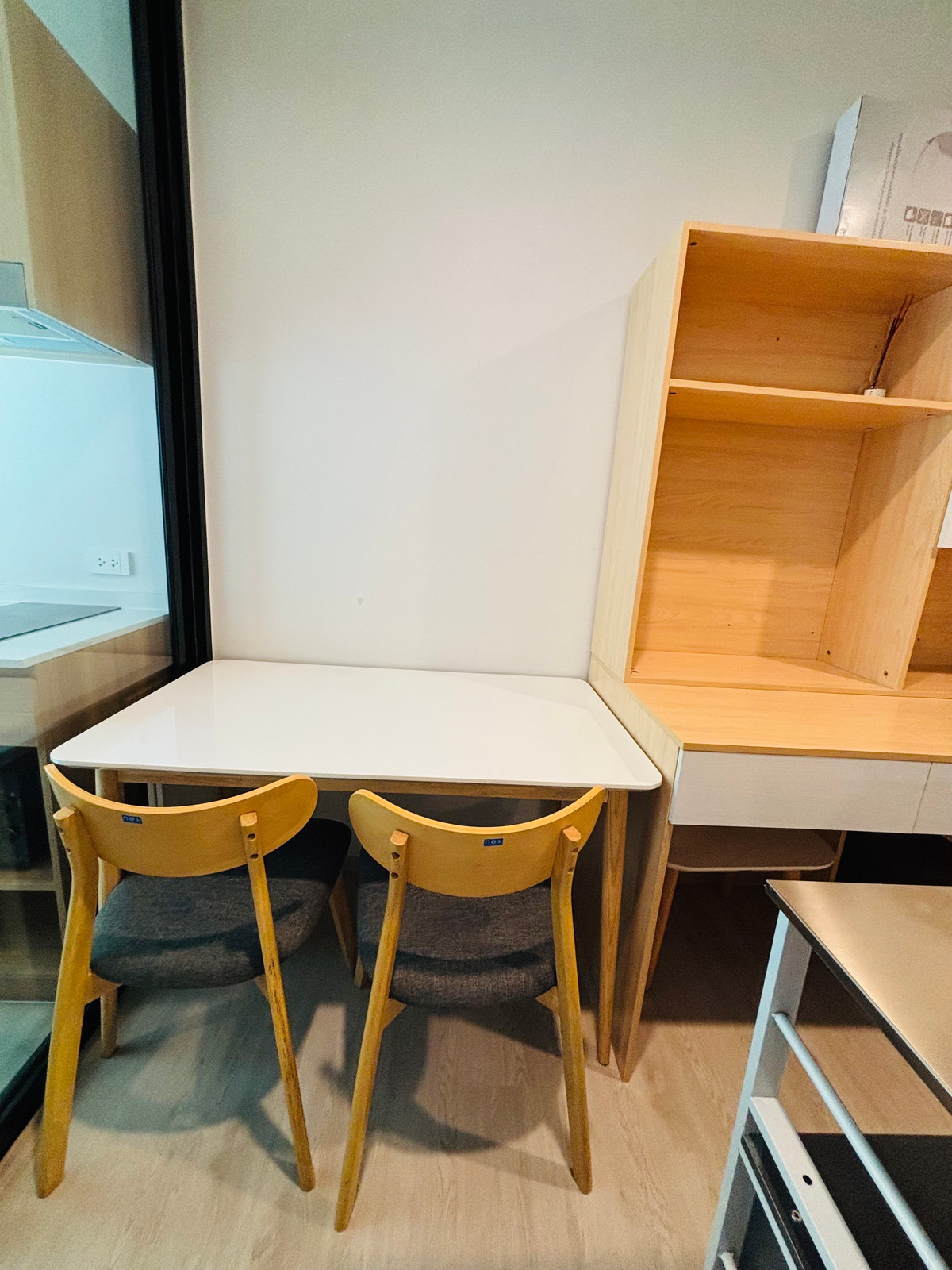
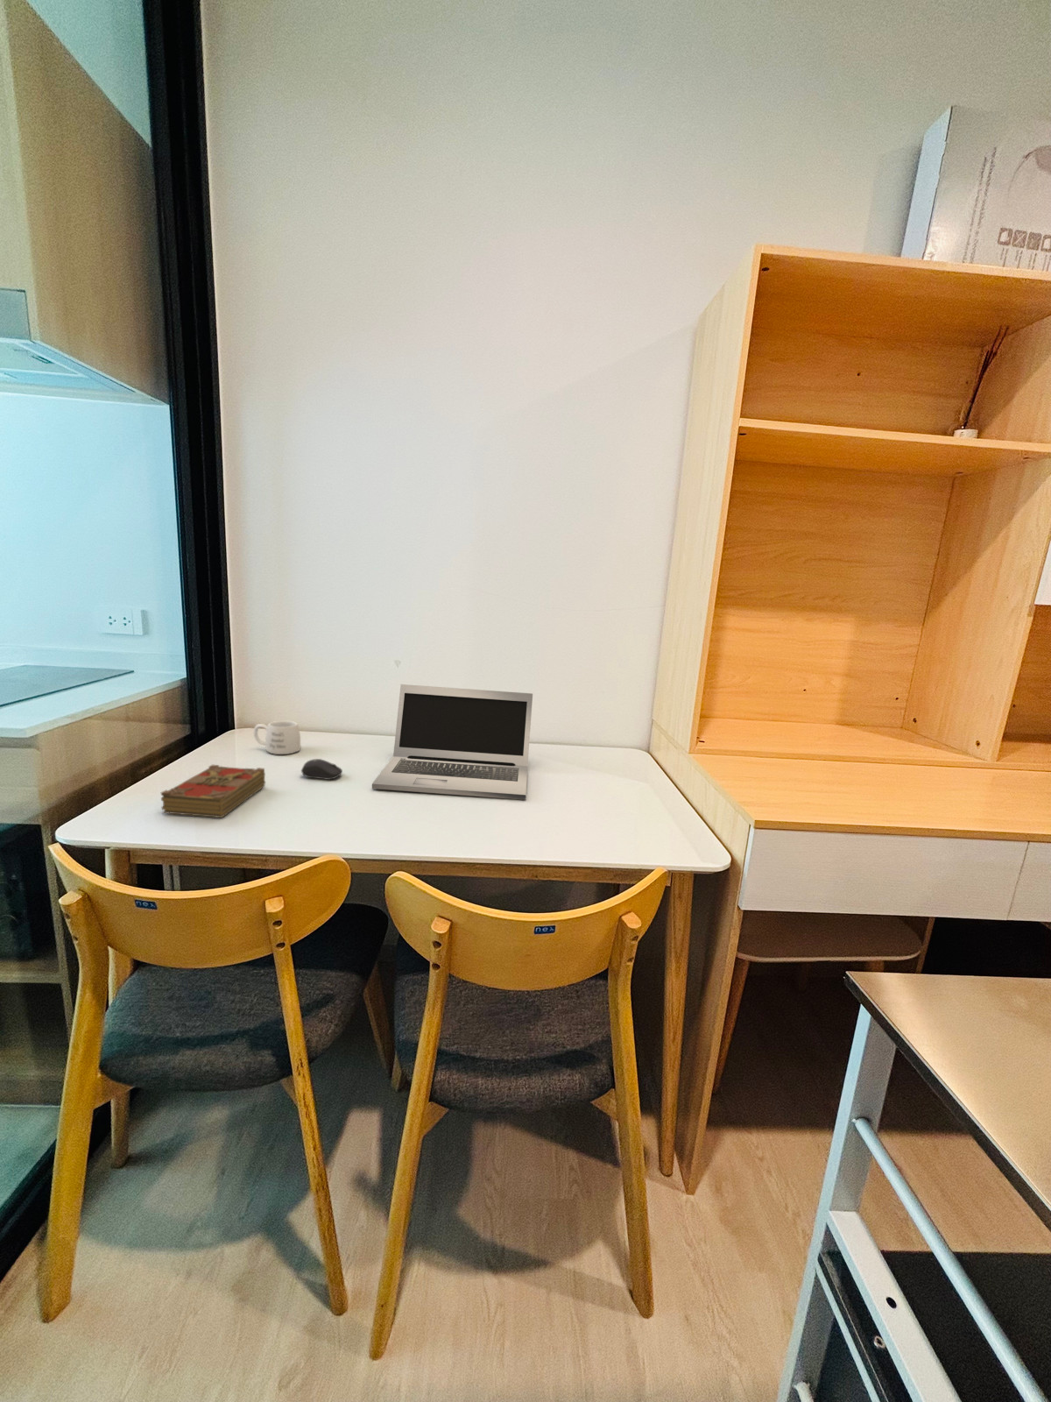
+ book (214, 788)
+ computer mouse (321, 767)
+ laptop (458, 737)
+ mug (277, 736)
